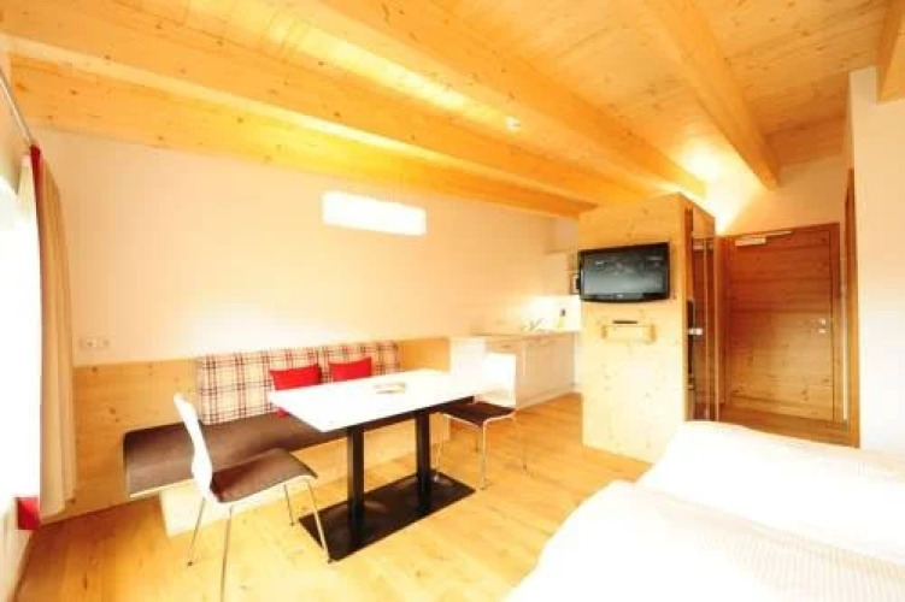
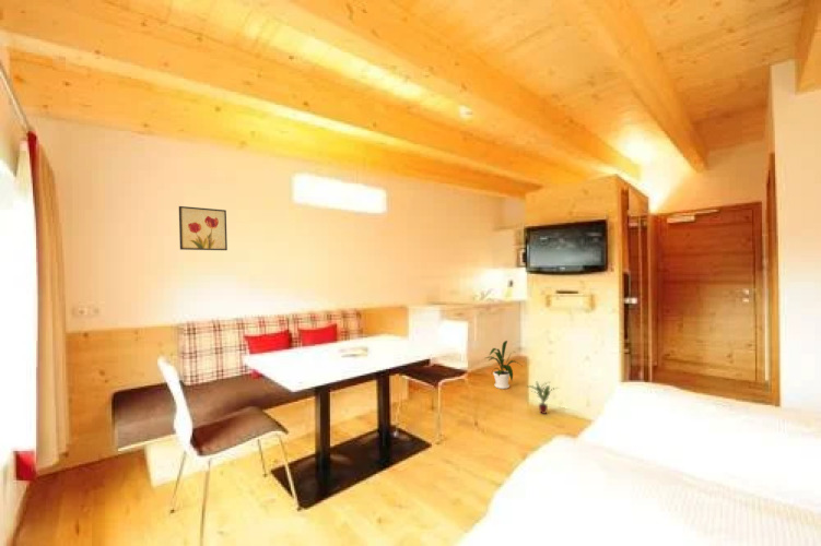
+ wall art (203, 228)
+ potted plant (542, 399)
+ house plant (501, 364)
